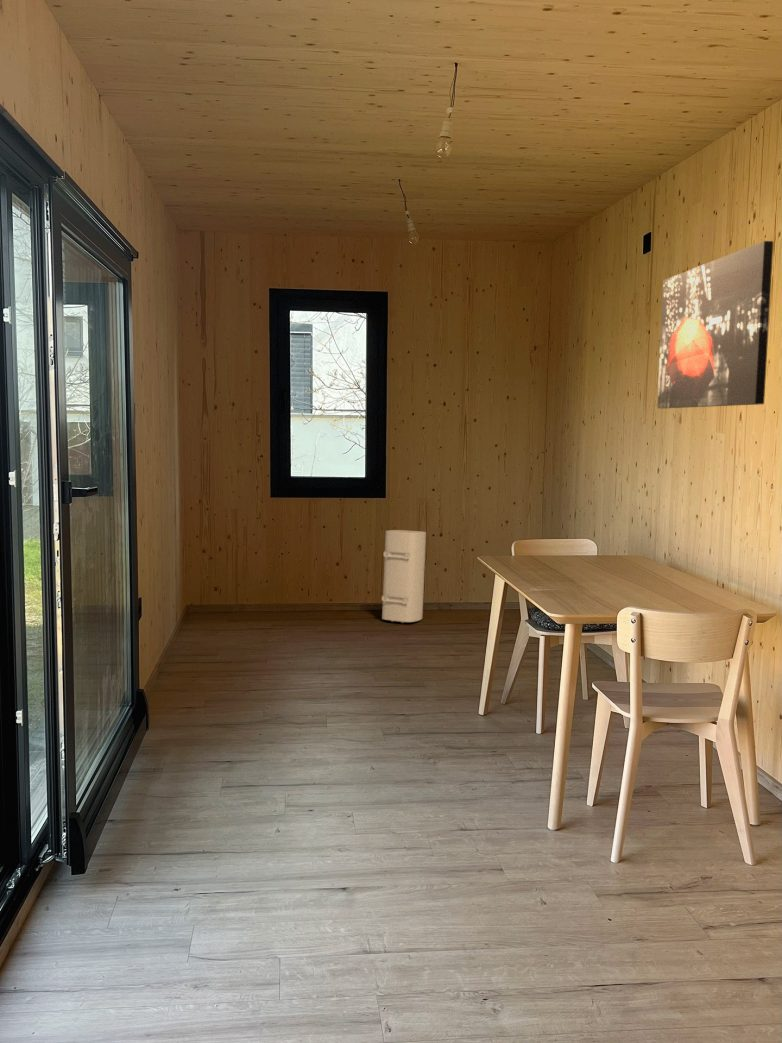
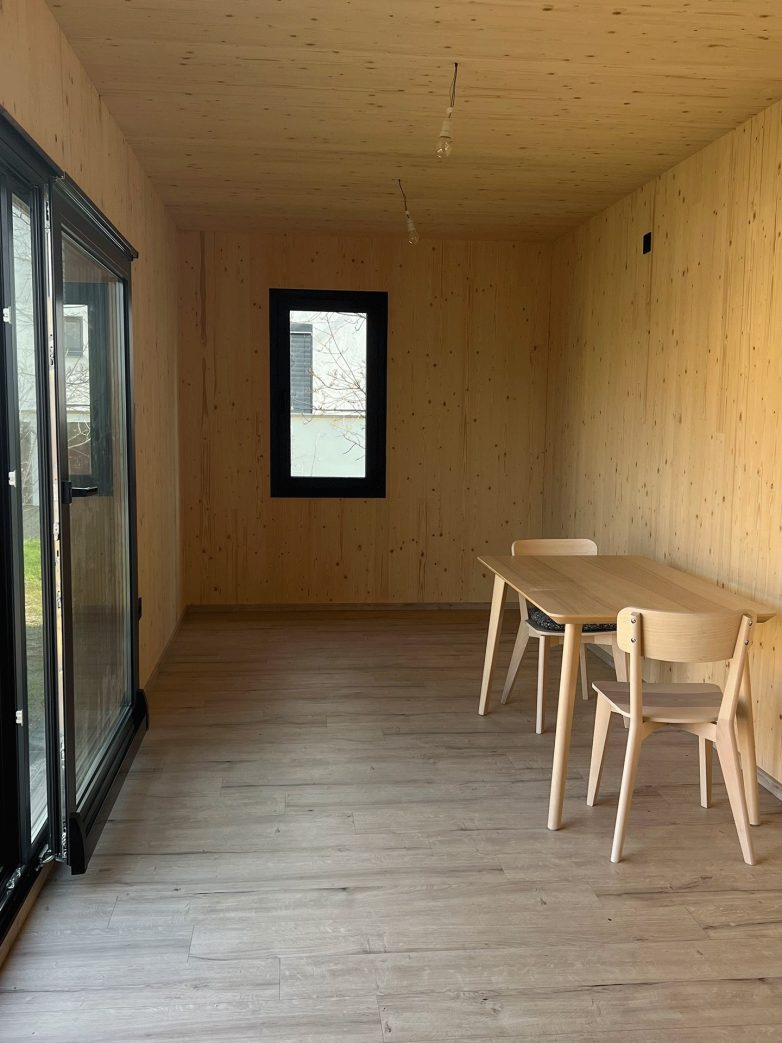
- wall art (707, 335)
- water heater (404, 575)
